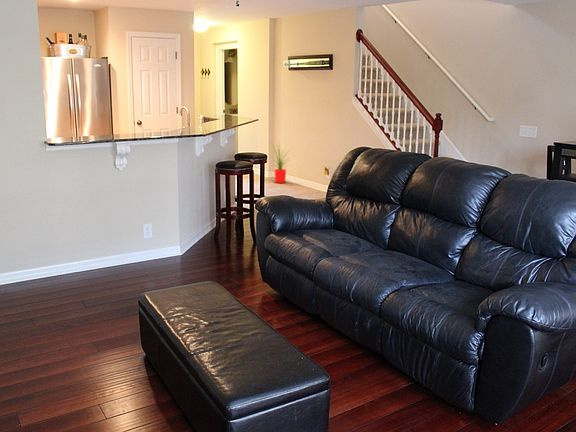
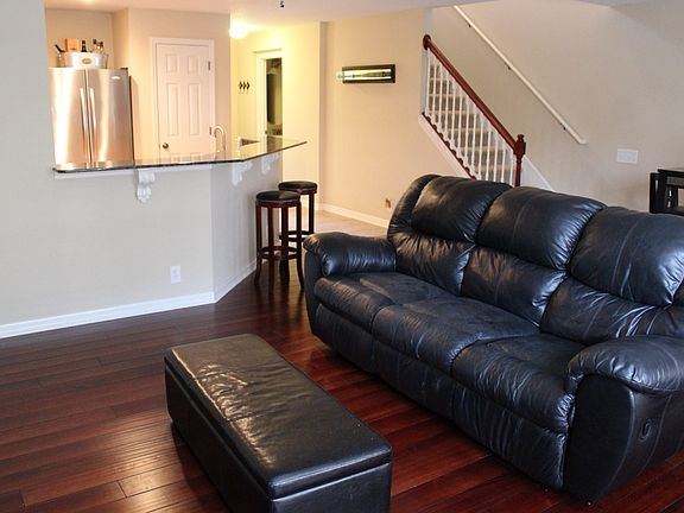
- house plant (280, 161)
